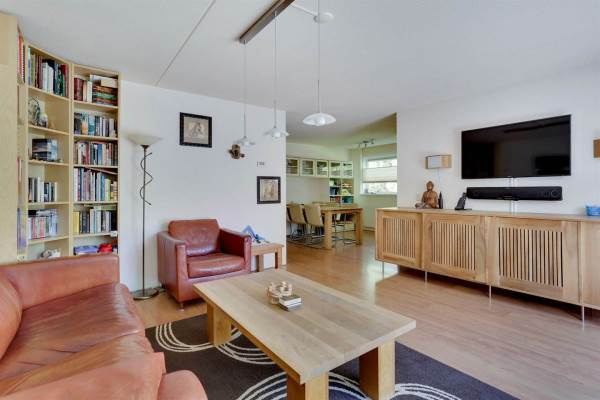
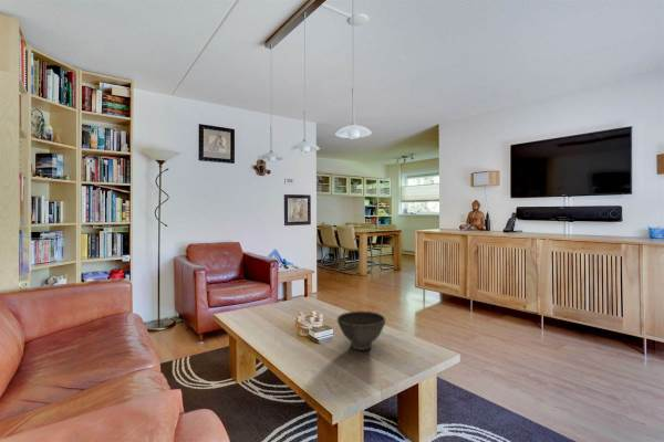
+ bowl (361, 332)
